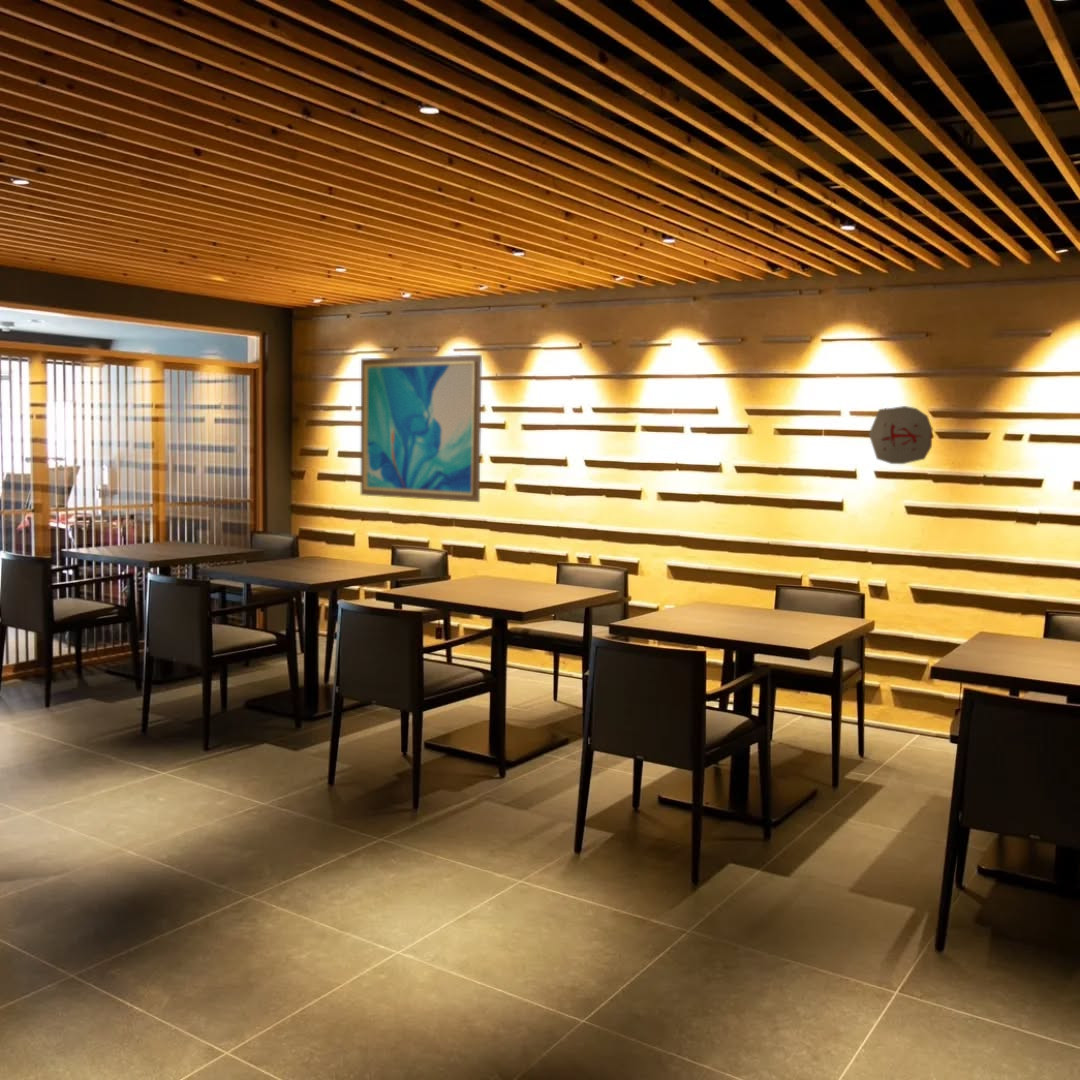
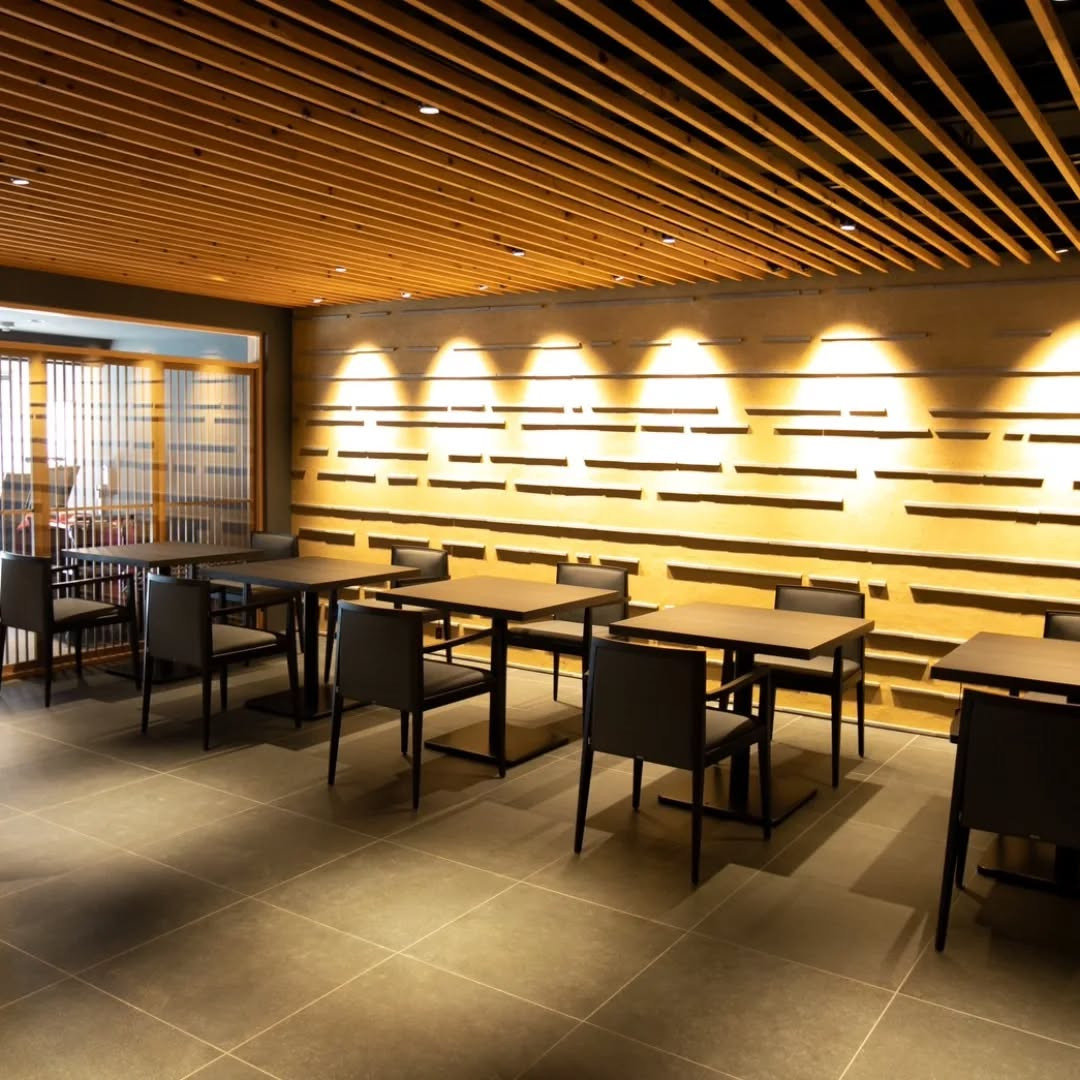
- wall art (417, 428)
- decorative plate (899, 435)
